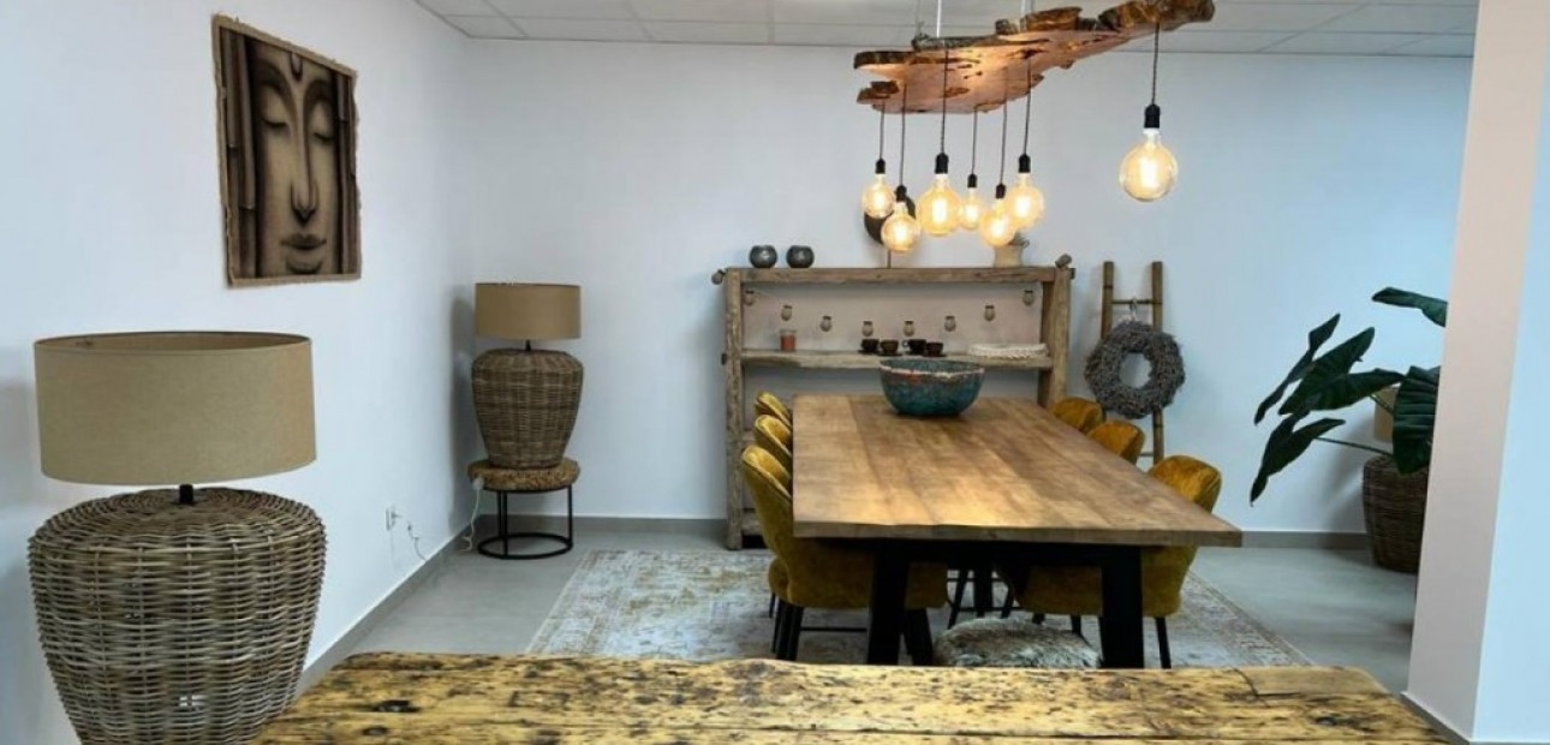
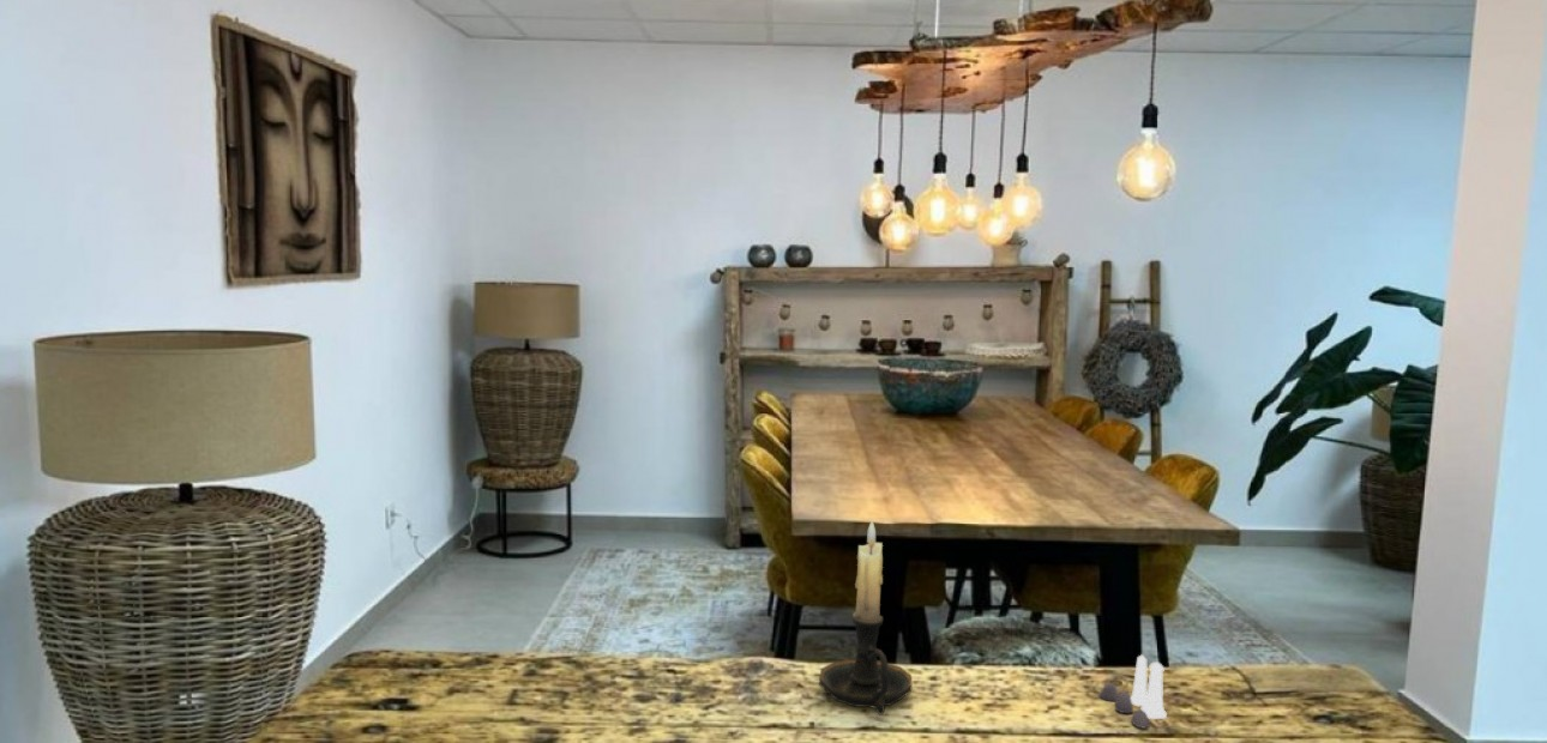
+ salt and pepper shaker set (1137, 684)
+ candle holder (872, 610)
